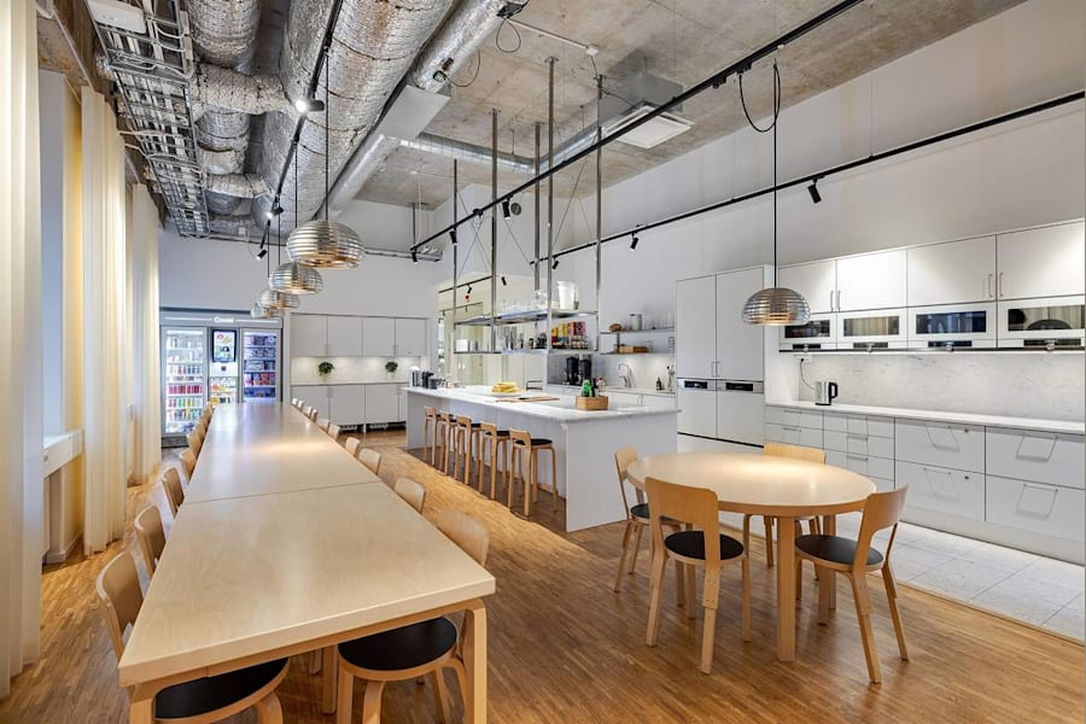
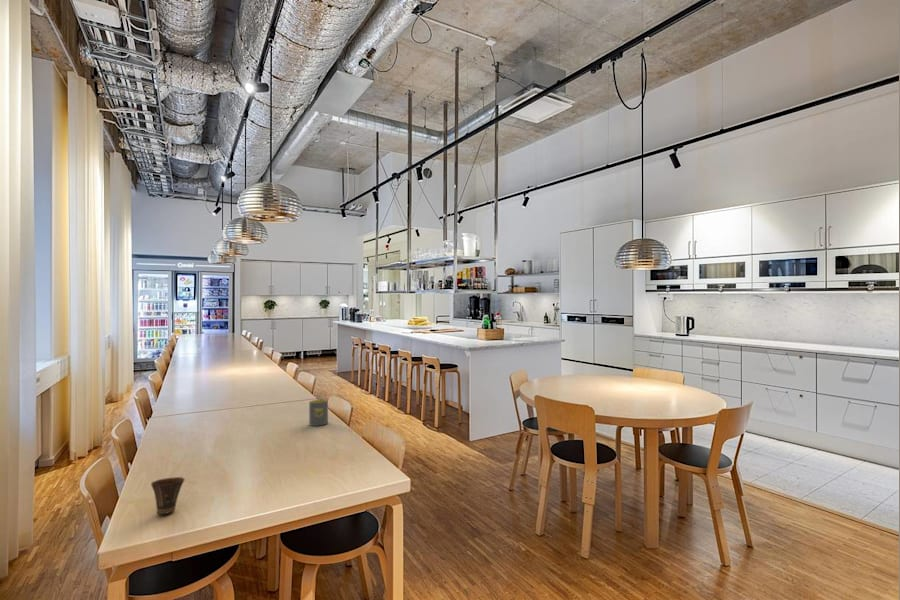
+ mug (318, 411)
+ cup (168, 495)
